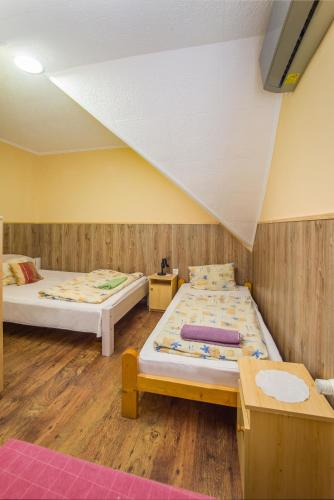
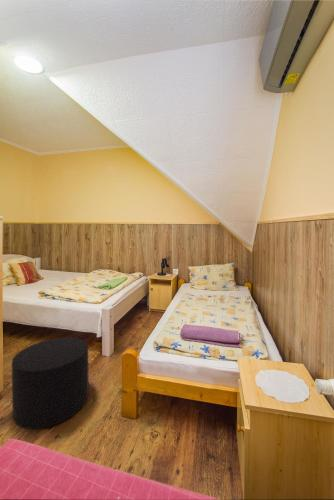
+ stool (53, 376)
